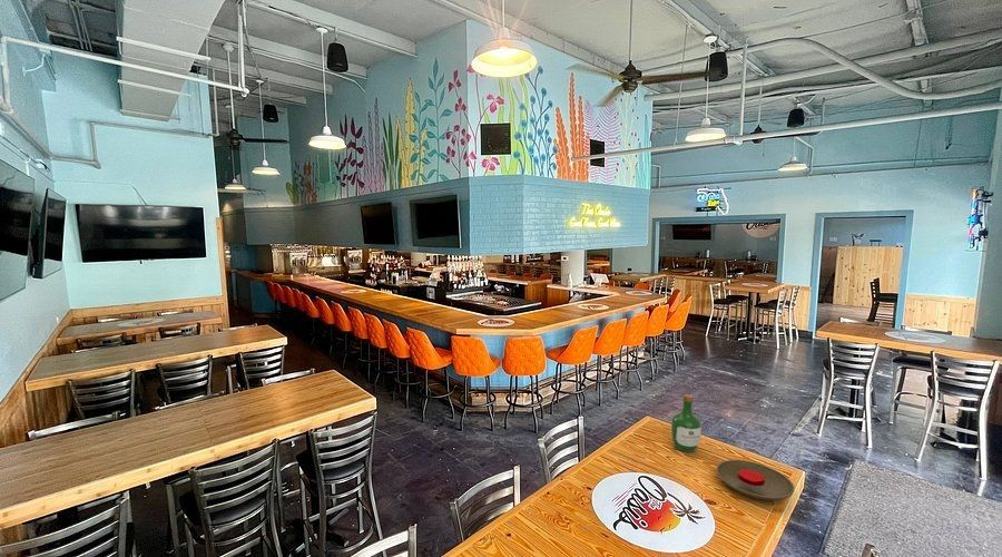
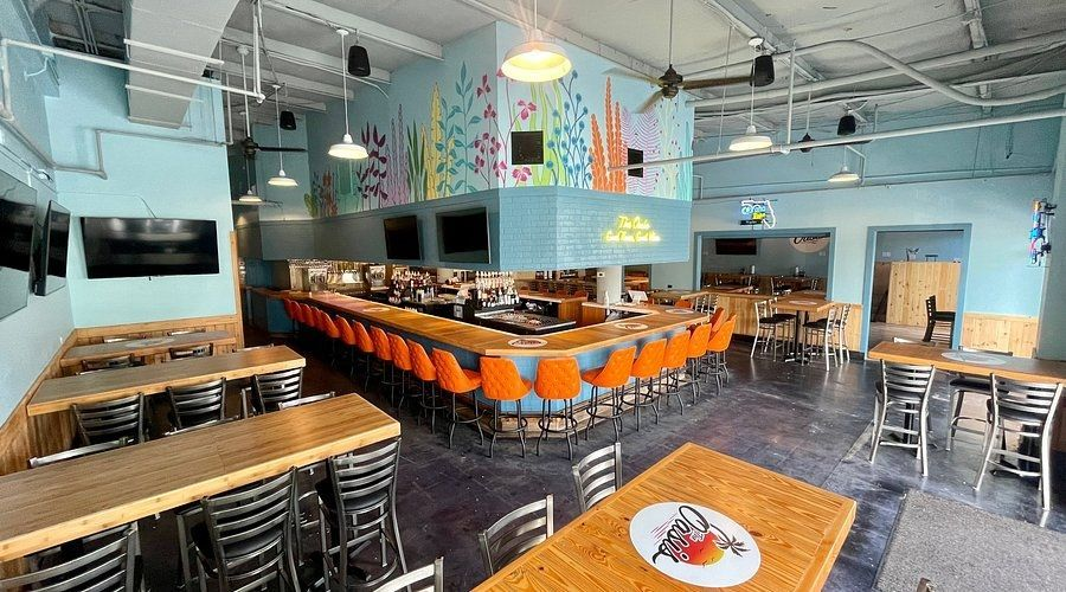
- wine bottle (686, 421)
- plate (753, 480)
